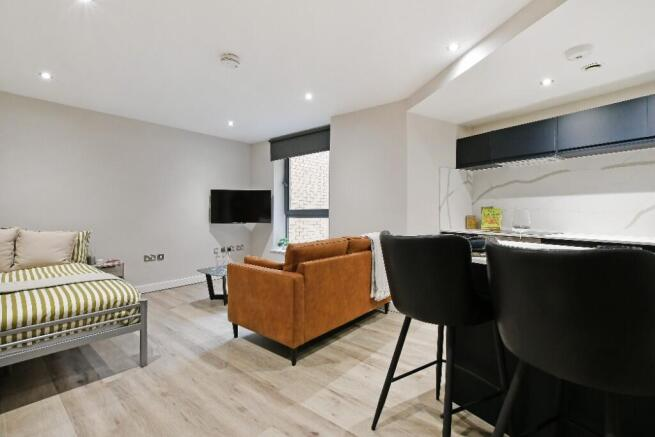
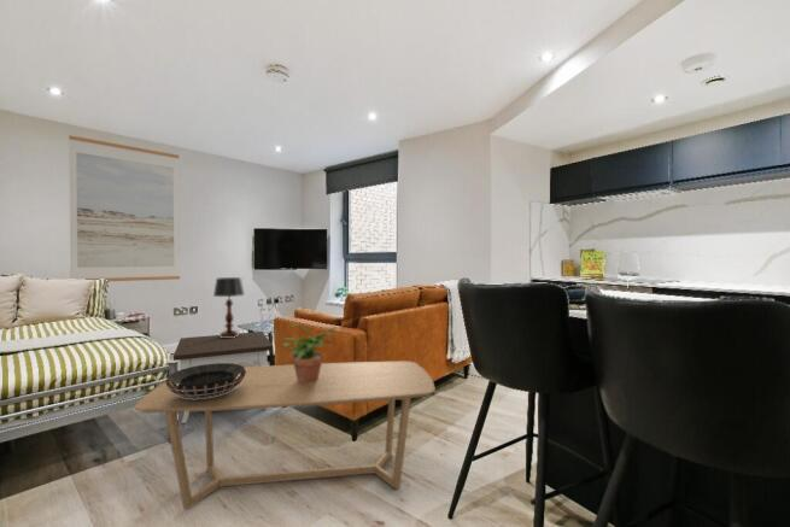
+ side table (224, 362)
+ coffee table (299, 405)
+ wall art (129, 213)
+ table lamp (229, 306)
+ potted plant (312, 350)
+ decorative bowl (207, 382)
